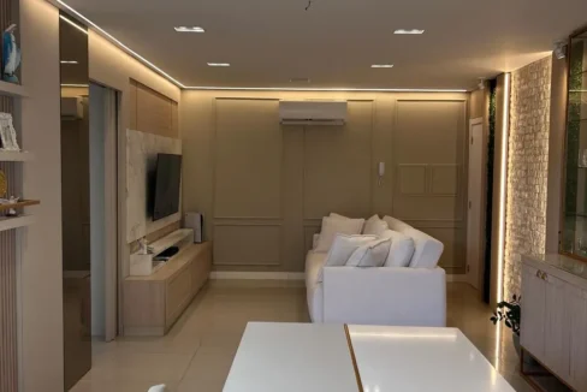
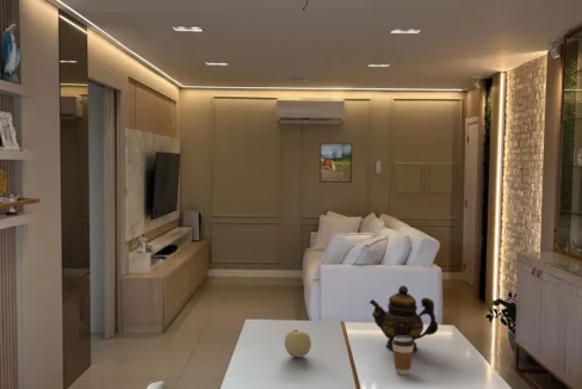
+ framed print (335, 162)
+ fruit (297, 342)
+ coffee cup (402, 354)
+ teapot (403, 316)
